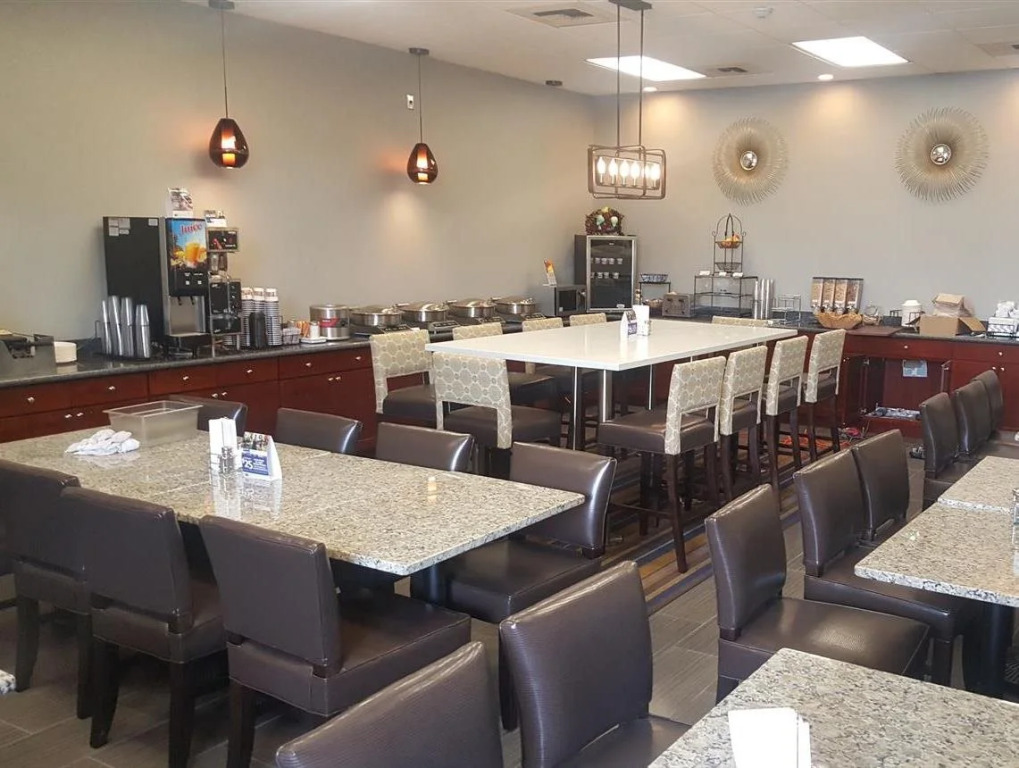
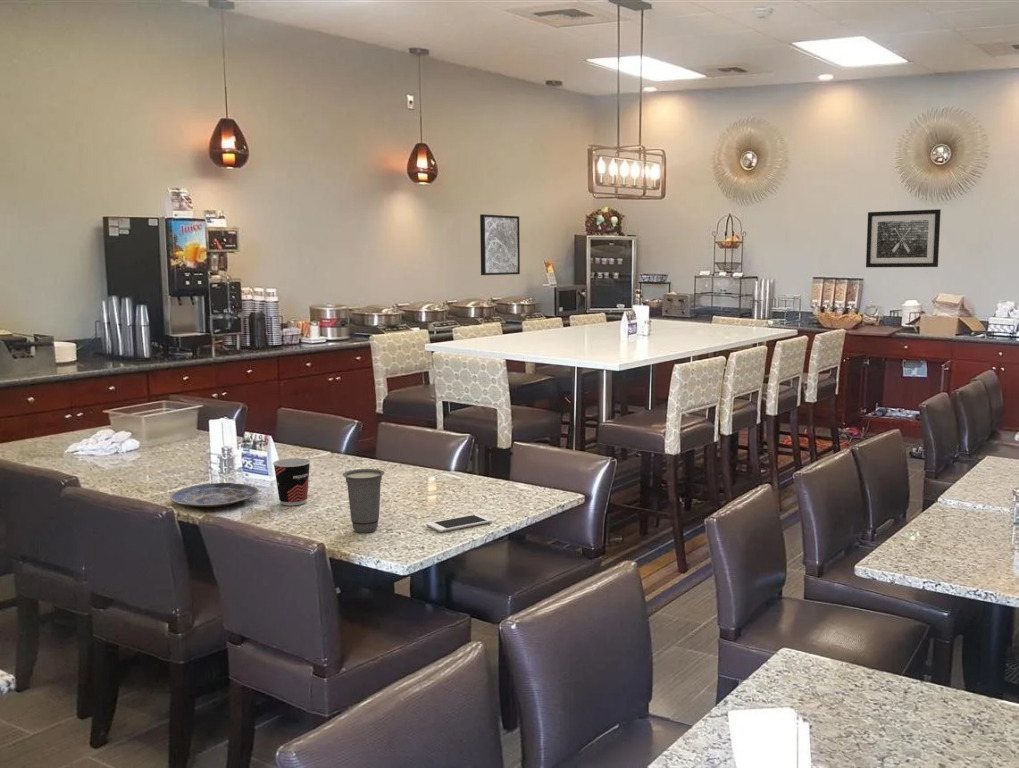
+ cup (292, 482)
+ wall art (500, 245)
+ cell phone (459, 522)
+ plate (215, 496)
+ cup (364, 501)
+ wall art (902, 239)
